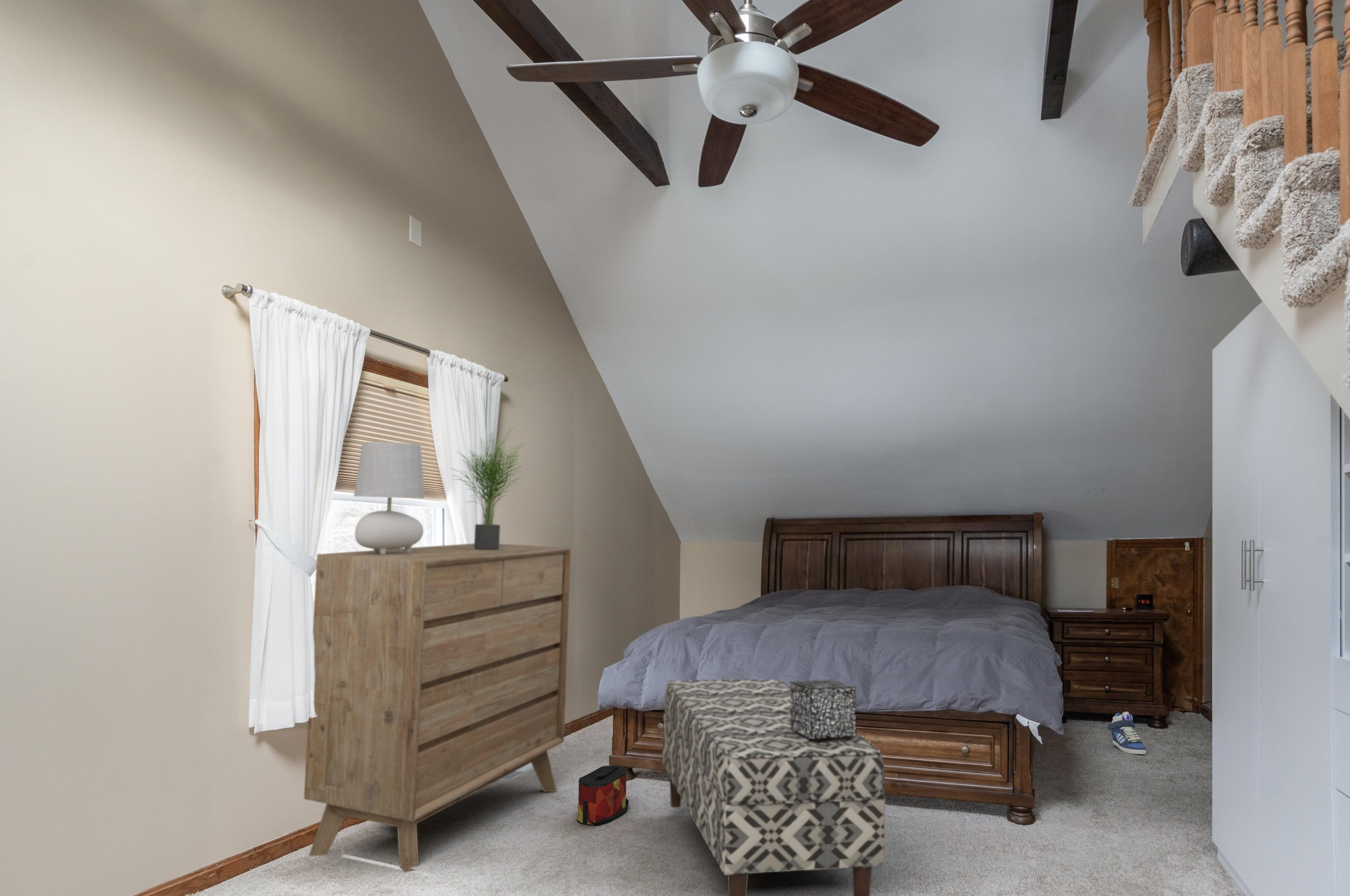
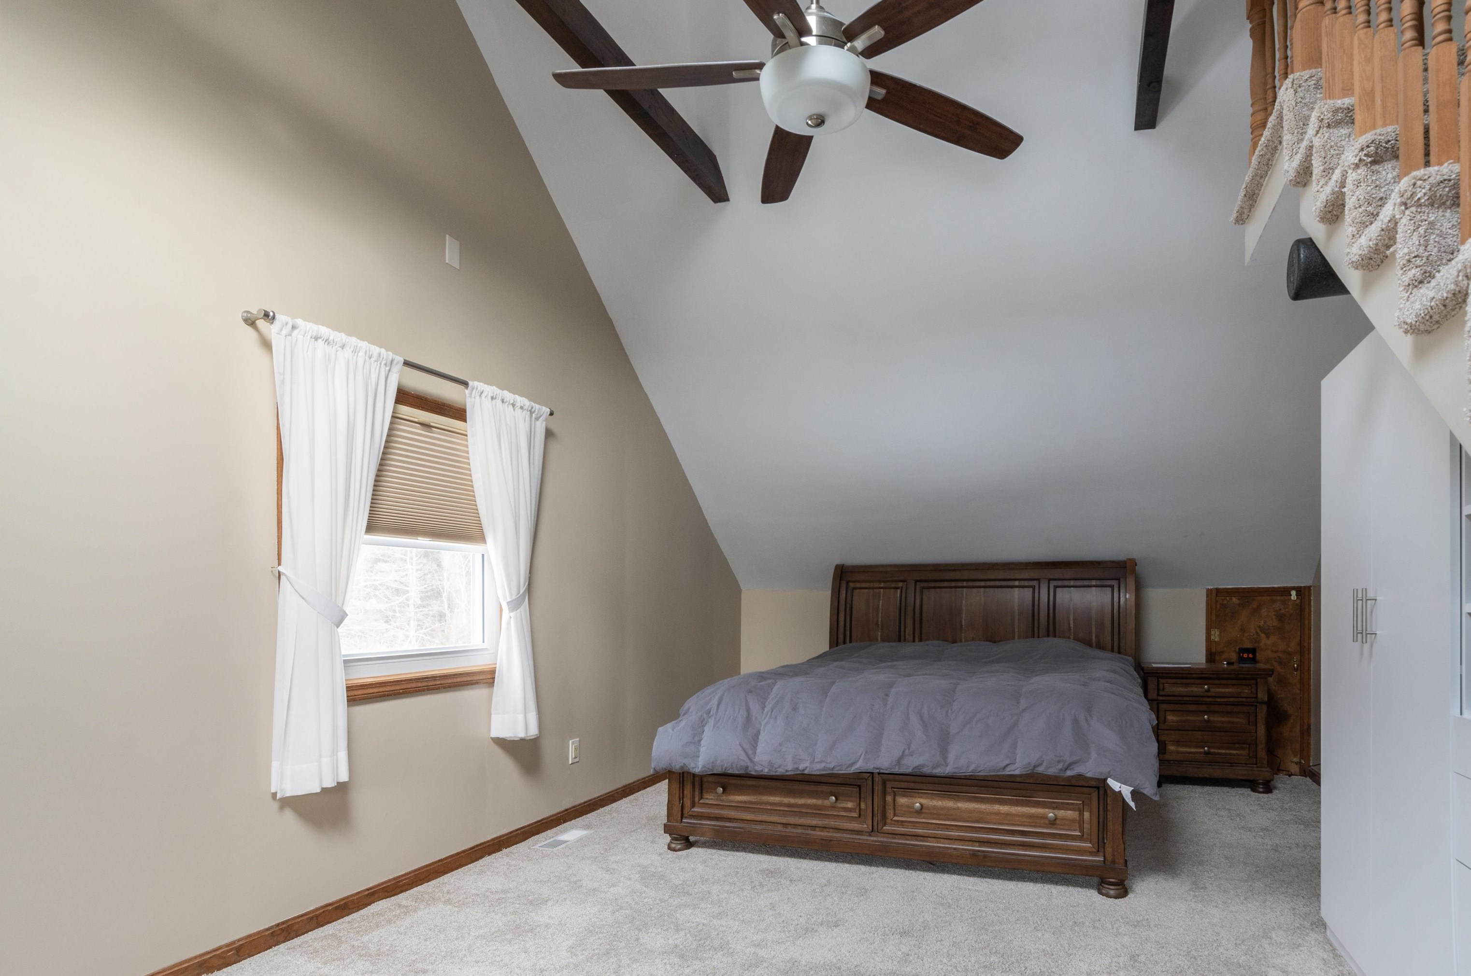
- potted plant (483, 487)
- dresser (452, 683)
- bag (605, 793)
- bench (757, 781)
- decorative box (823, 710)
- table lamp (391, 497)
- sneaker (1127, 731)
